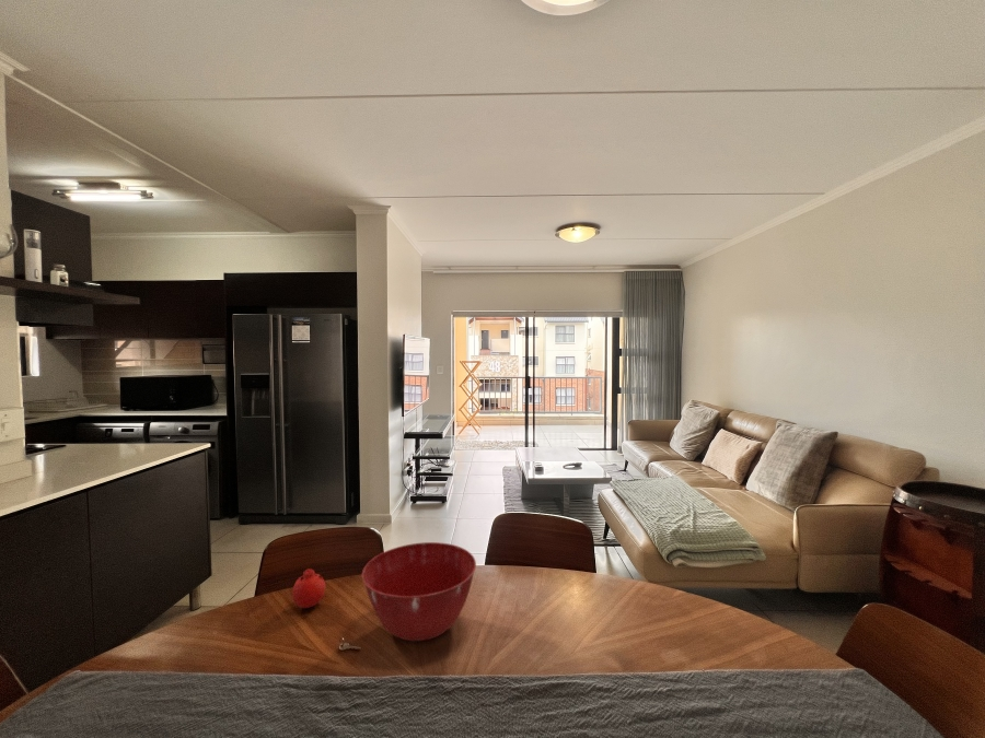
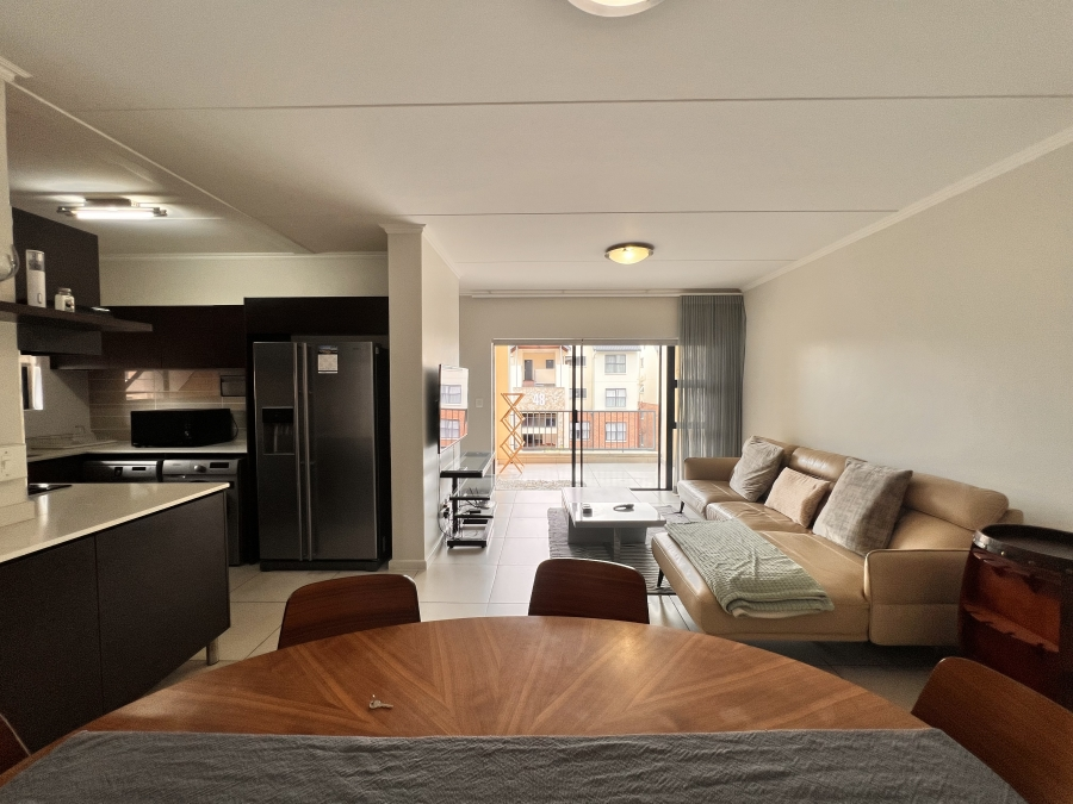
- mixing bowl (420, 595)
- fruit (309, 587)
